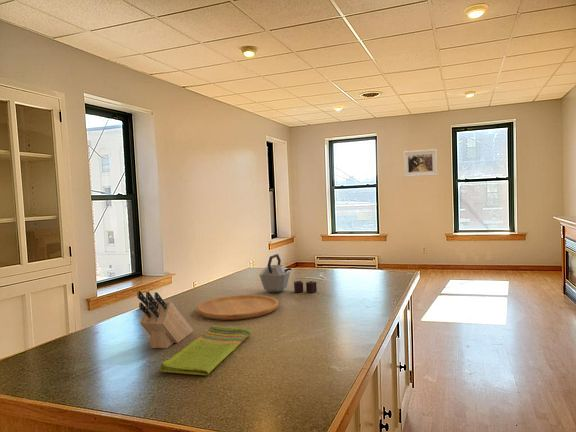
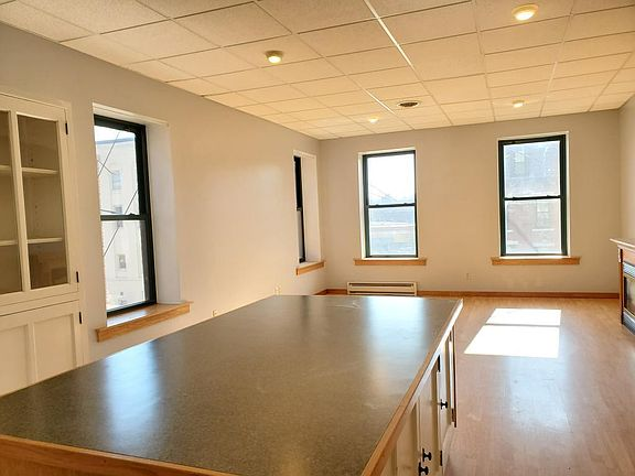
- knife block (164, 313)
- cutting board (238, 306)
- dish towel (210, 347)
- kettle (288, 273)
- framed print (420, 163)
